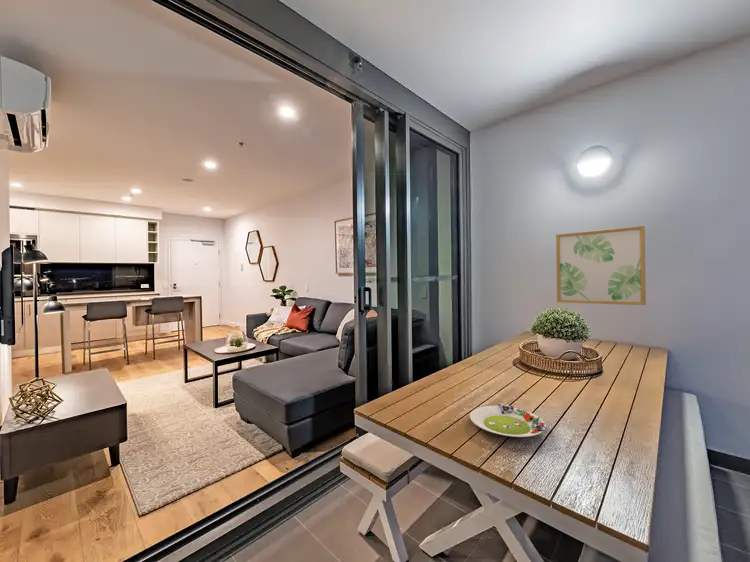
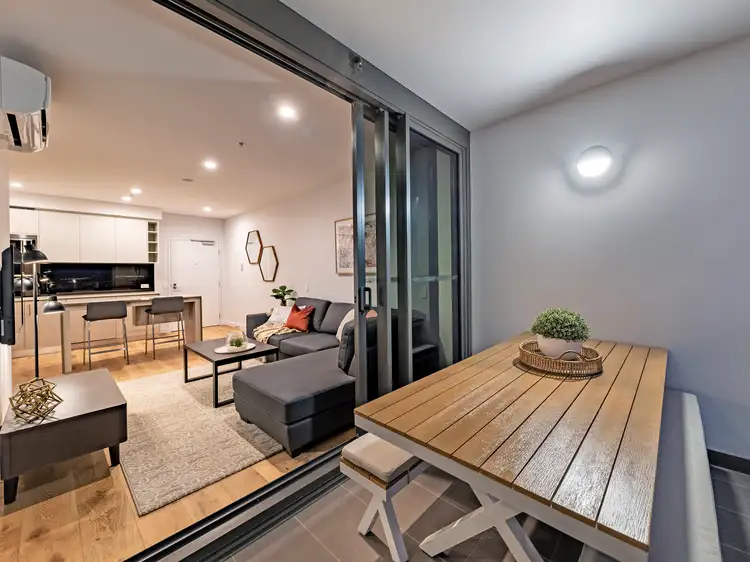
- salad plate (506, 421)
- wall art (597, 267)
